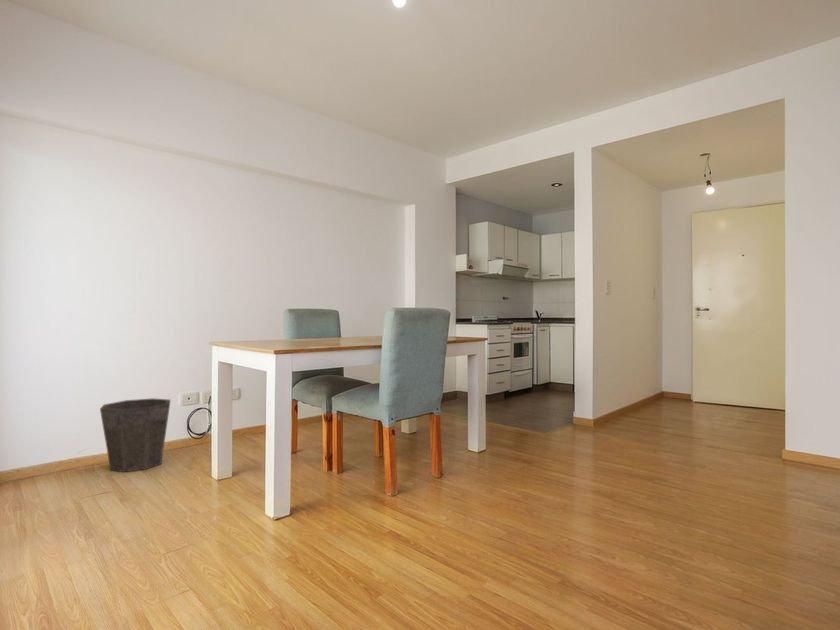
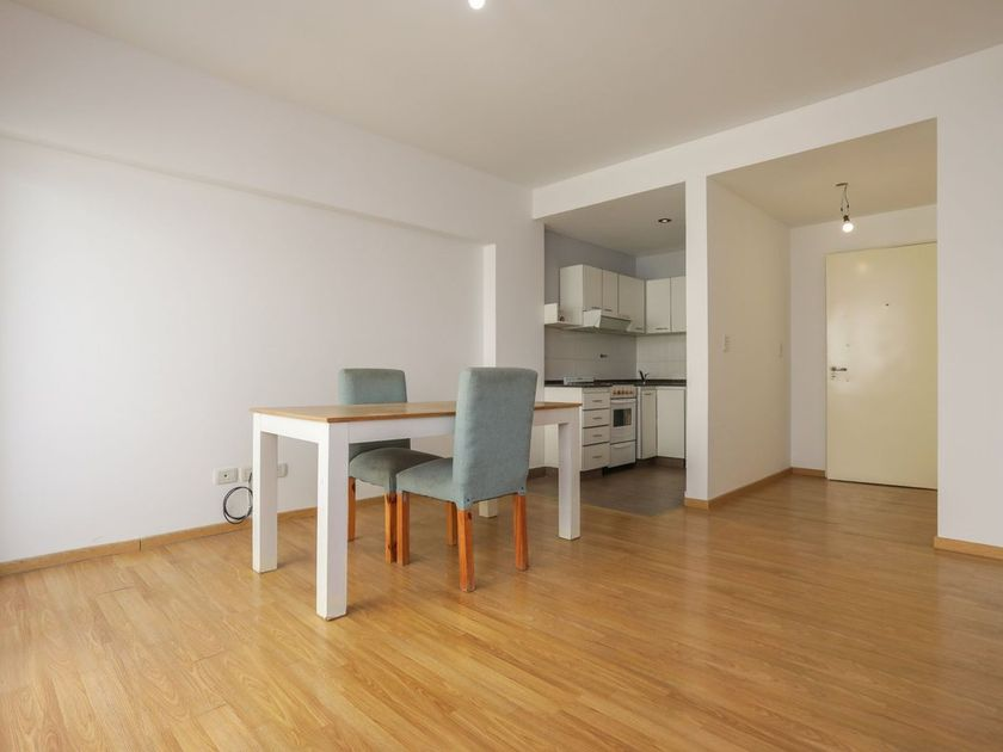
- waste bin (137, 434)
